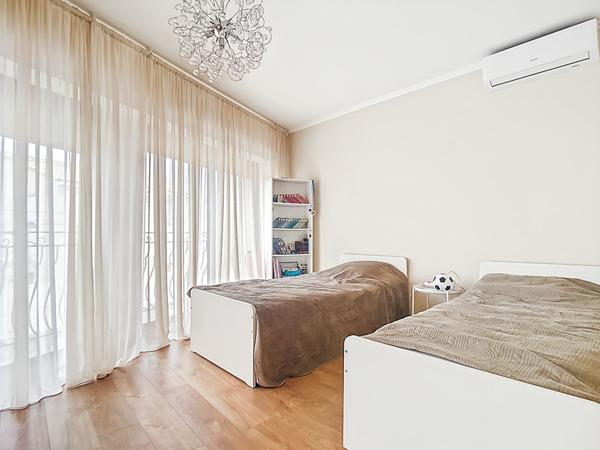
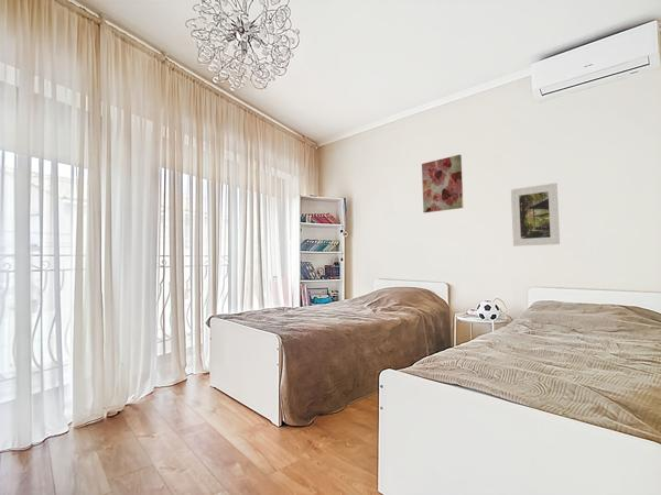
+ wall art (441, 185)
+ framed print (534, 216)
